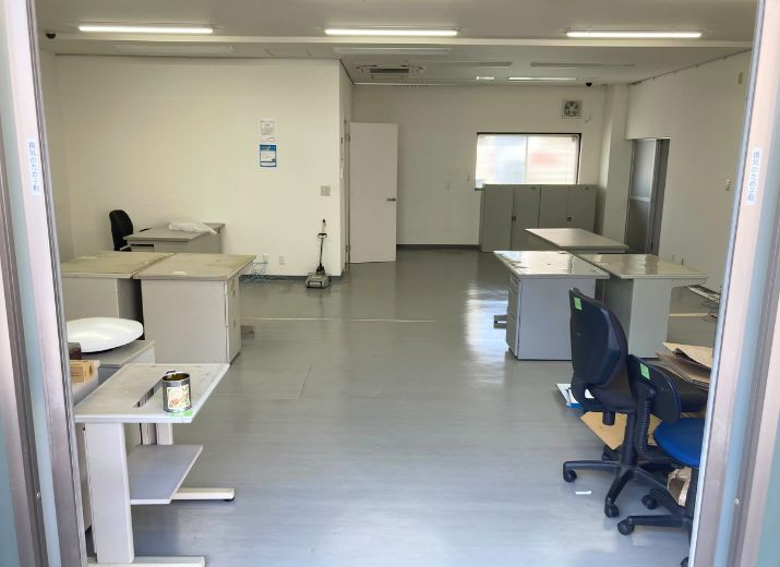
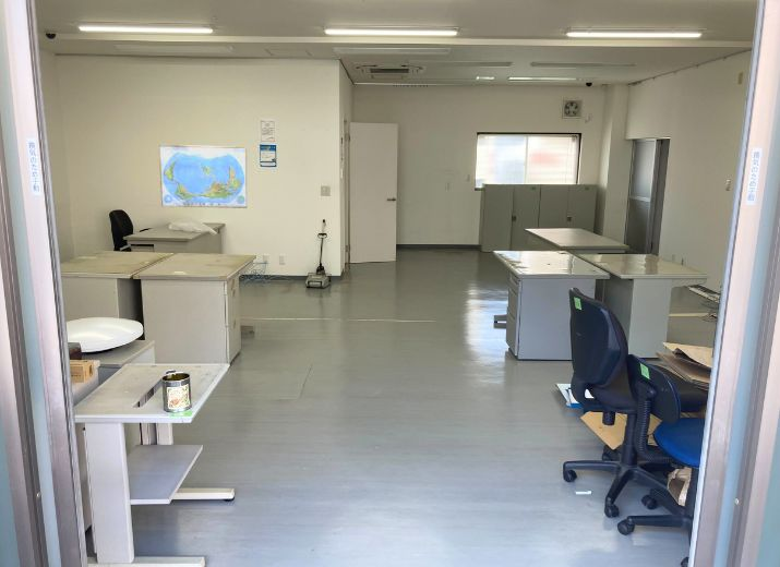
+ world map (204, 177)
